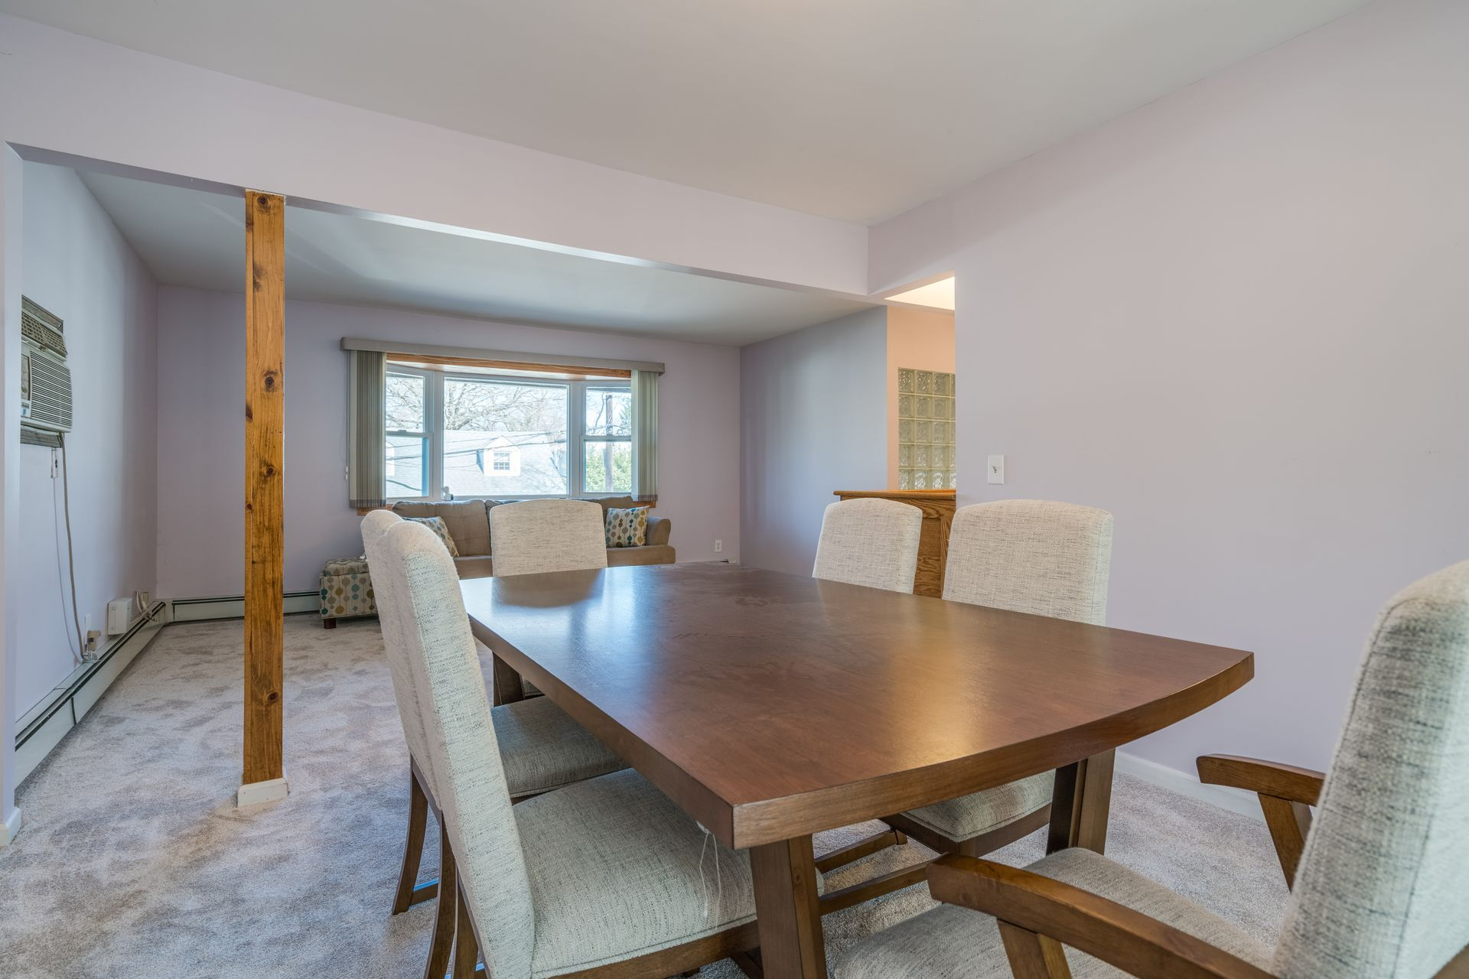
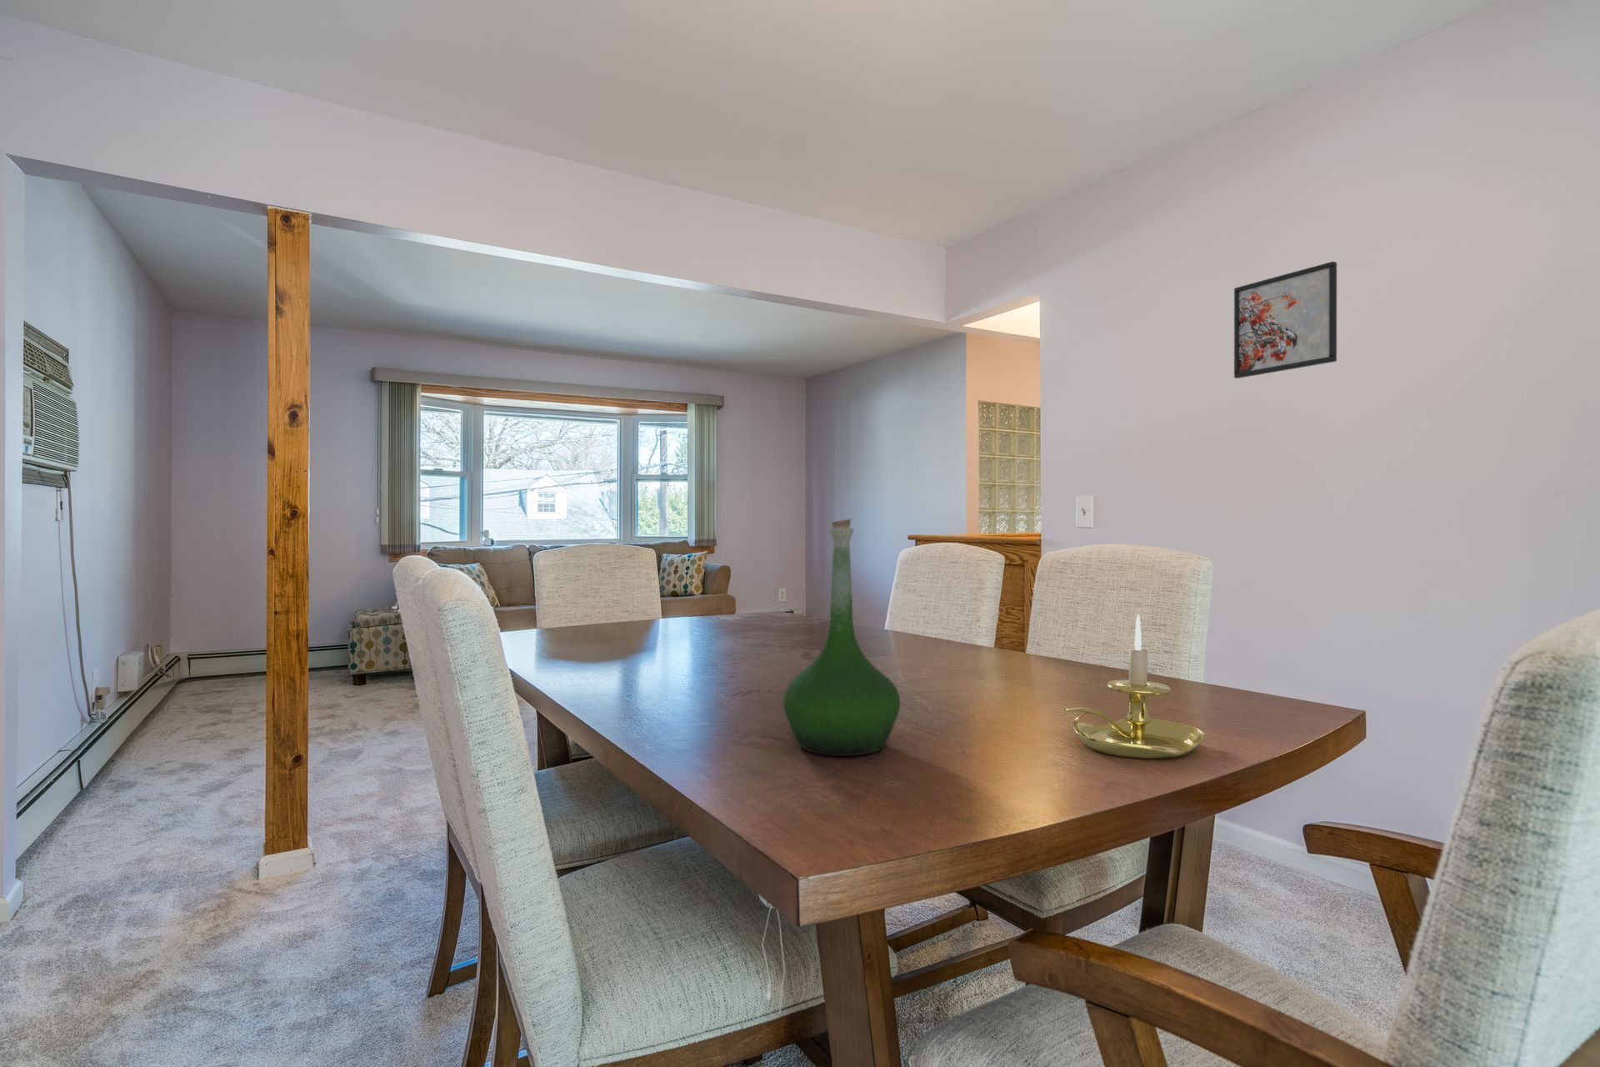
+ vase (840, 631)
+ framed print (1282, 323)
+ candle holder (1129, 680)
